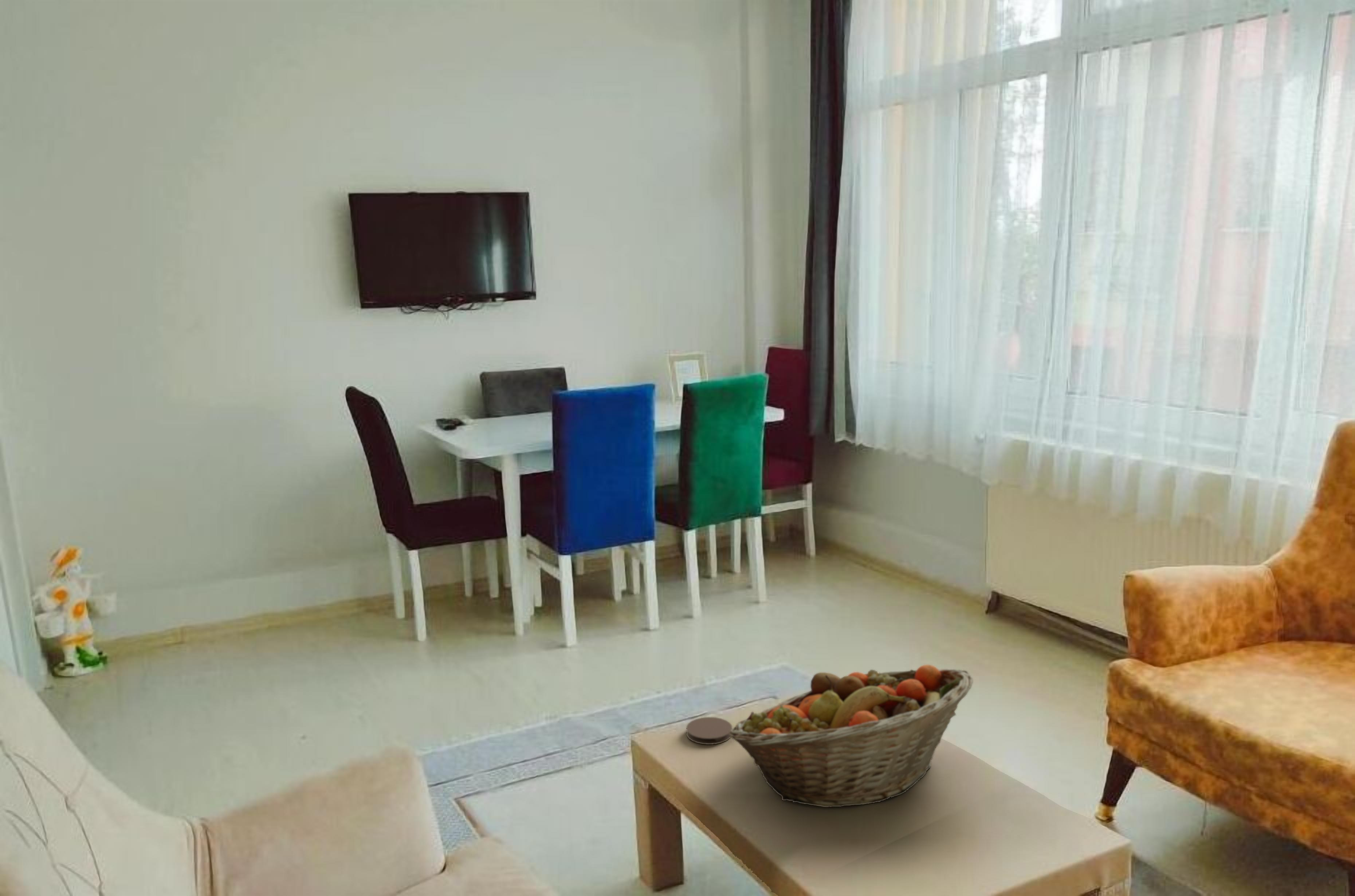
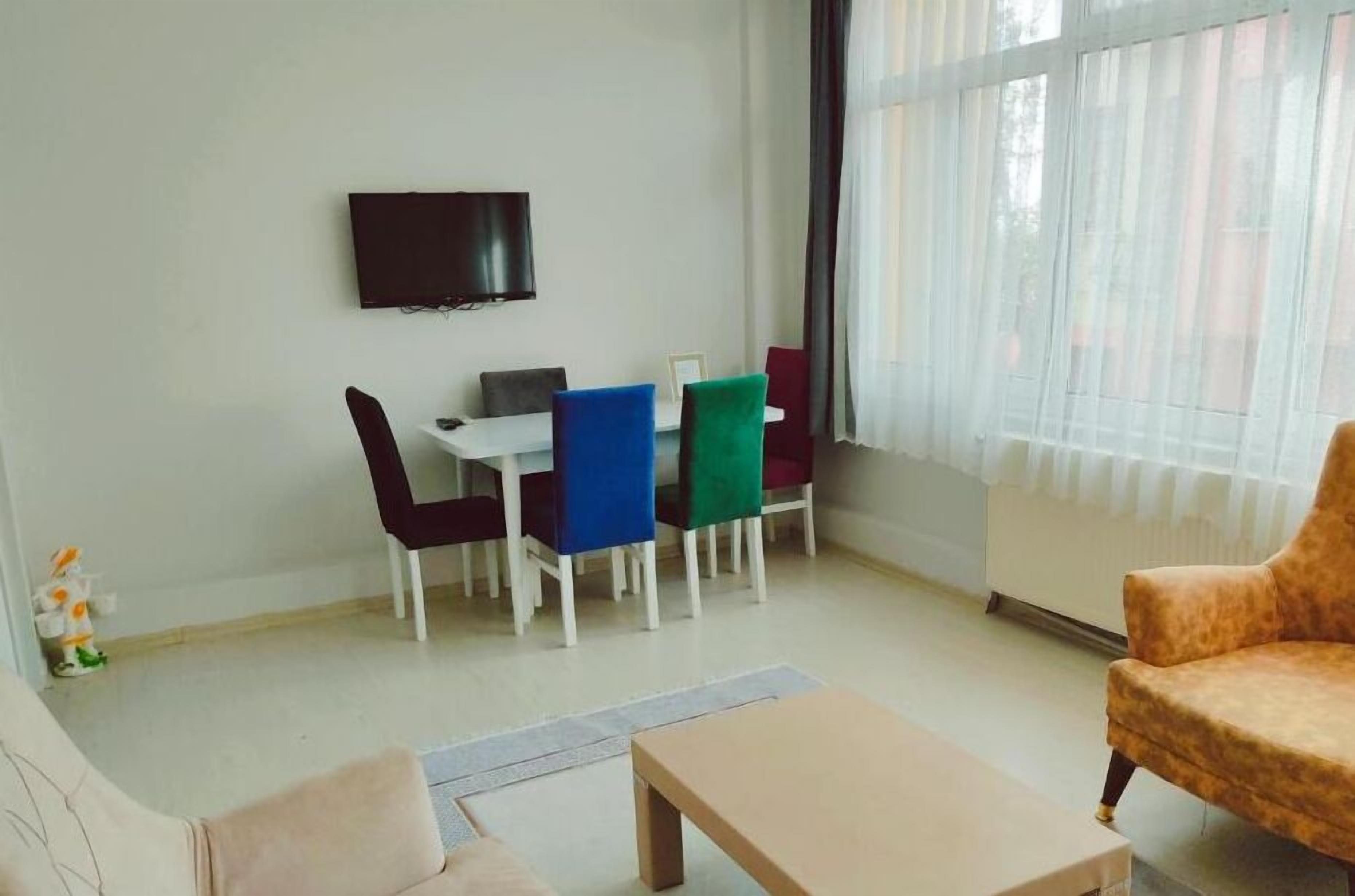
- coaster (709, 730)
- fruit basket (853, 723)
